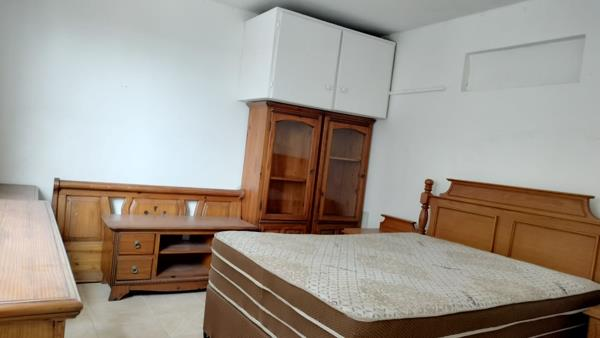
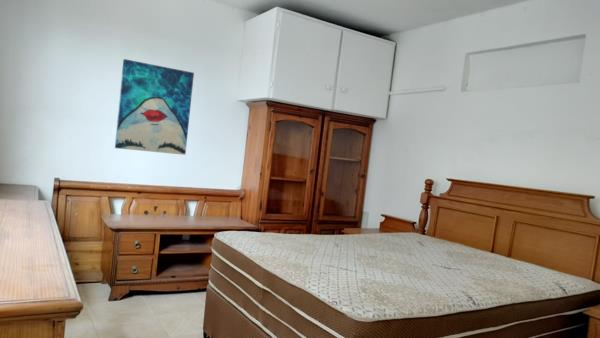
+ wall art (155, 109)
